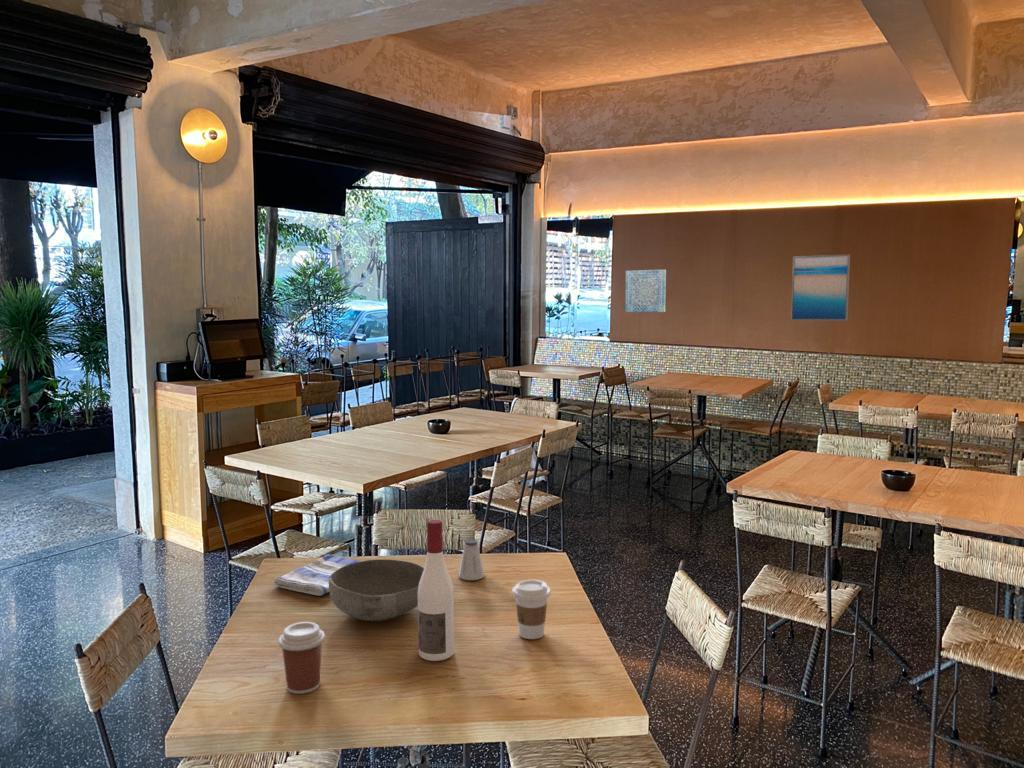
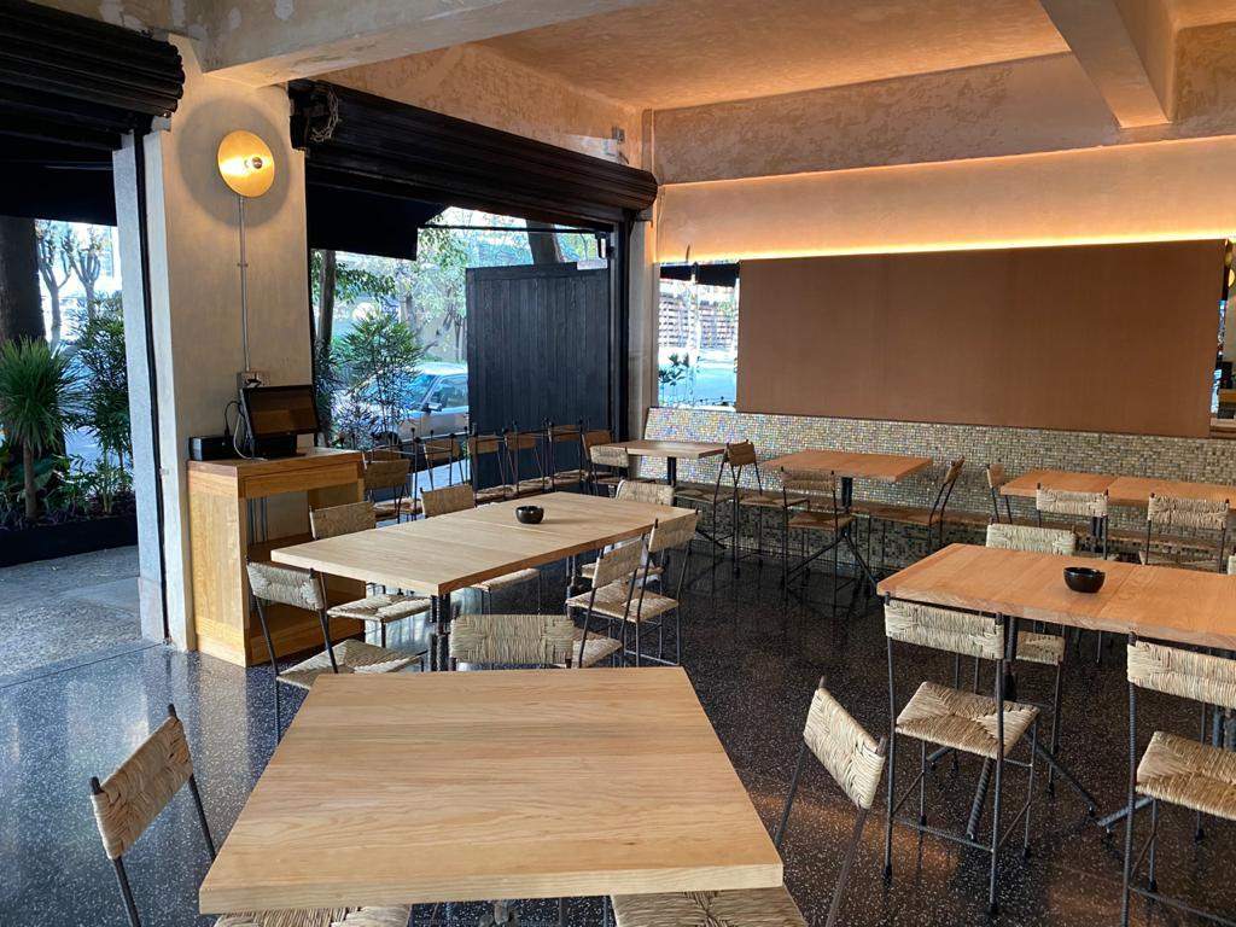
- wall art (819, 288)
- wall art (645, 291)
- saltshaker (471, 558)
- coffee cup (531, 609)
- dish towel (325, 573)
- coffee cup (302, 657)
- bowl (380, 593)
- alcohol (435, 588)
